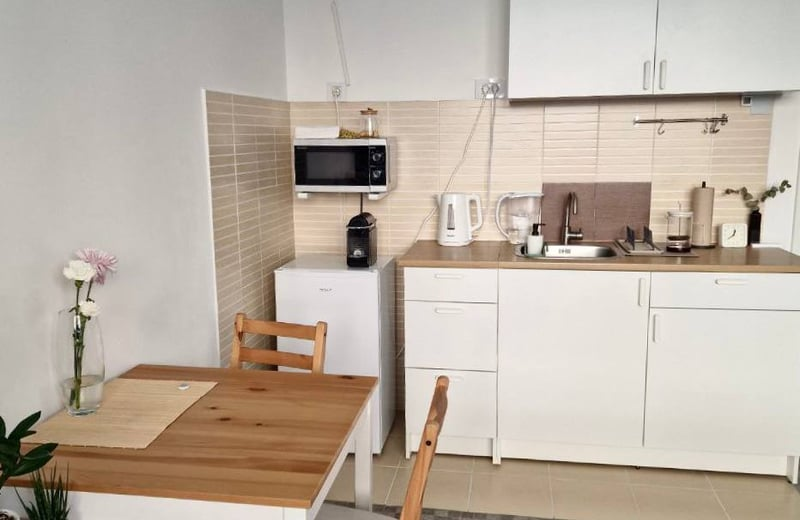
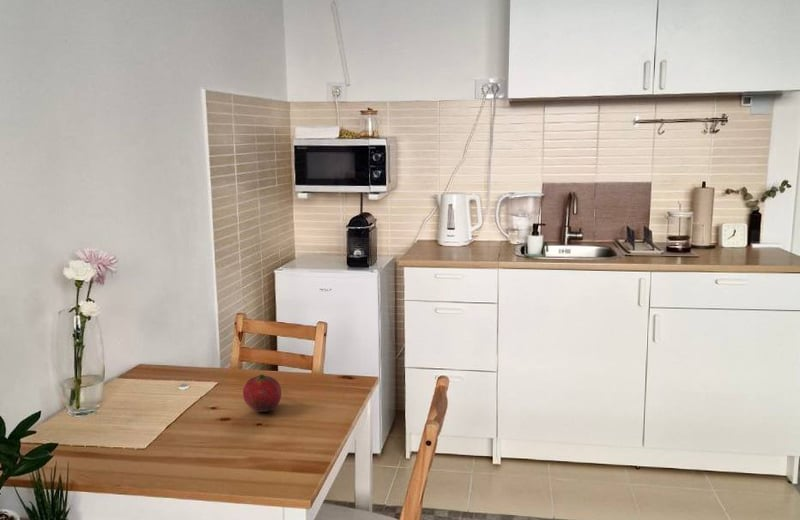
+ fruit (262, 391)
